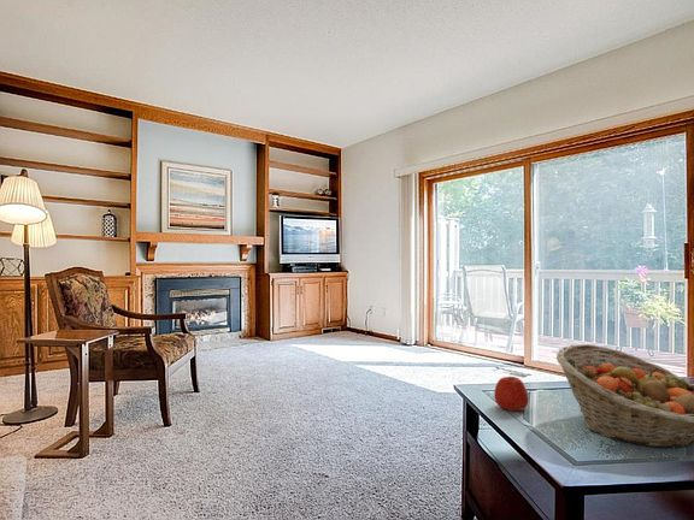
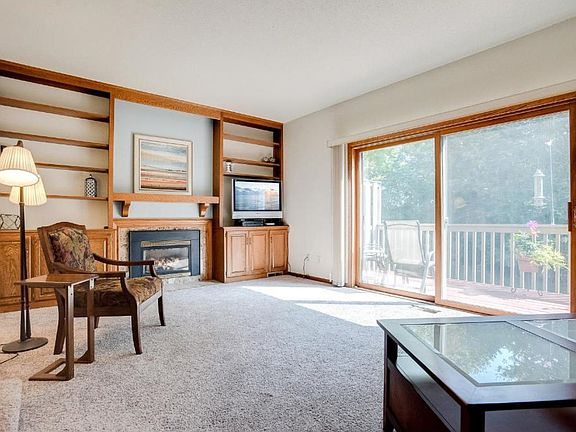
- fruit basket (630, 389)
- apple (511, 391)
